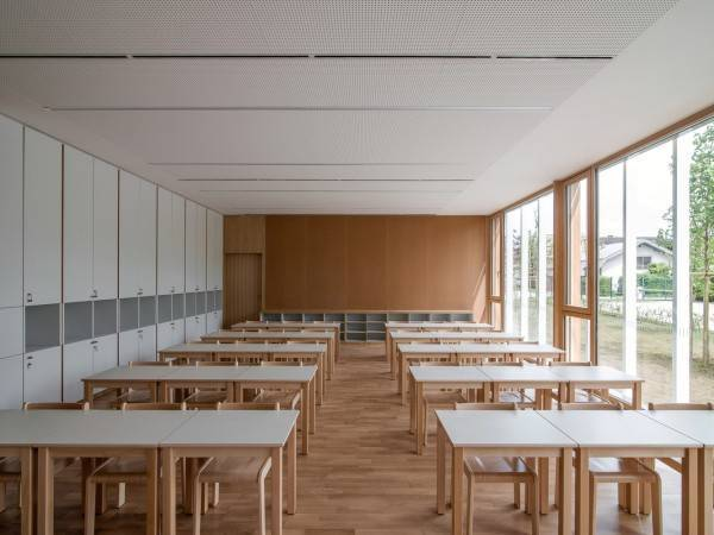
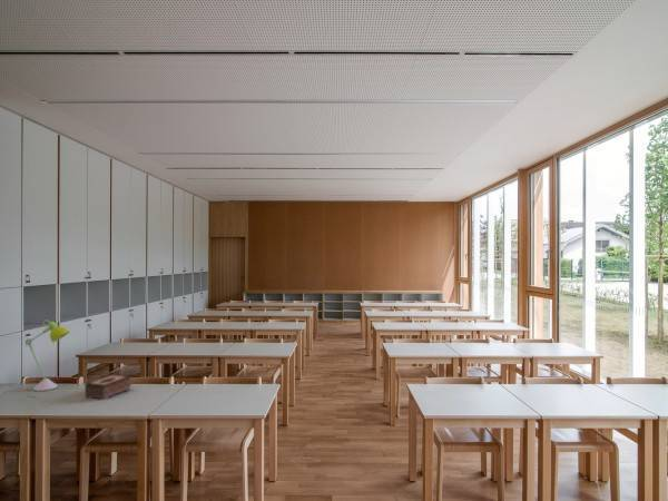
+ tissue box (108, 386)
+ desk lamp (33, 356)
